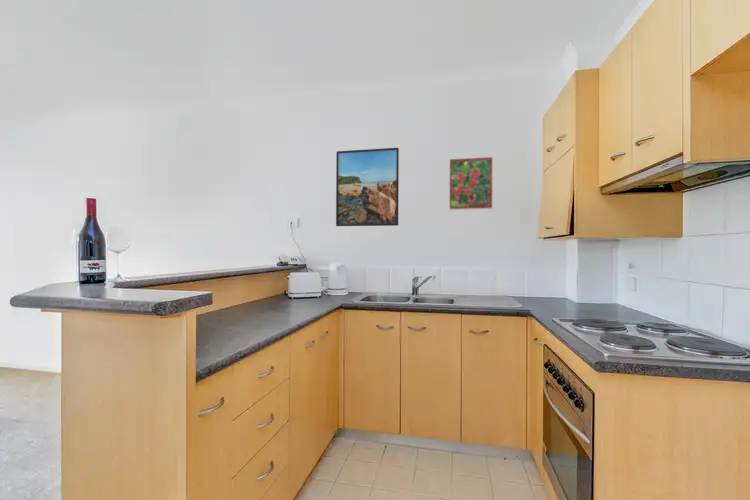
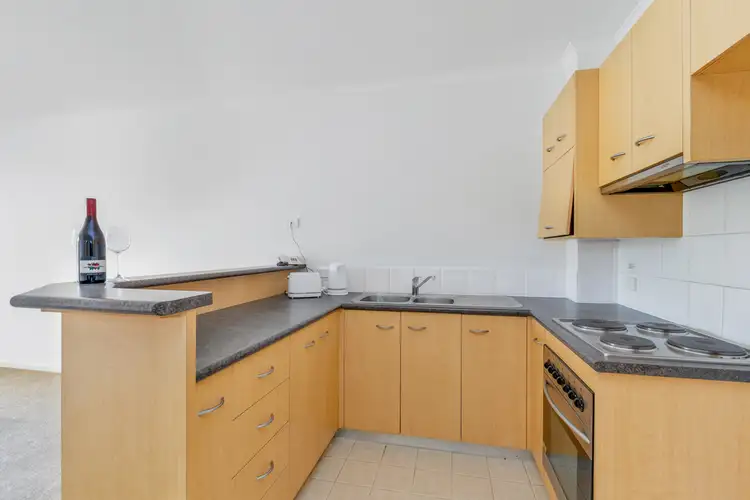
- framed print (470, 183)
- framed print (366, 187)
